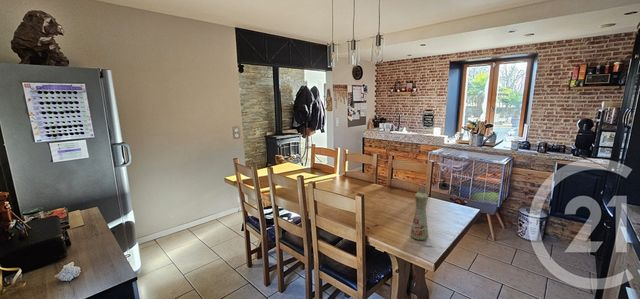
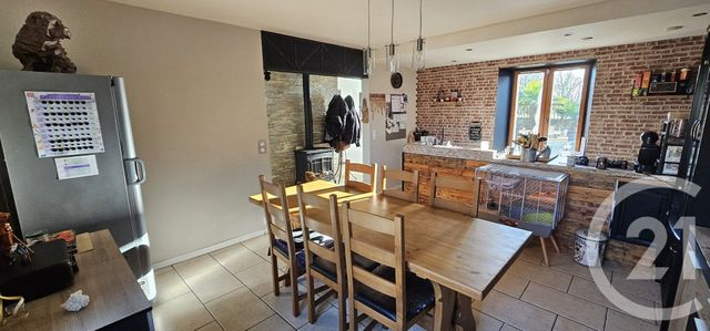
- bottle (420, 211)
